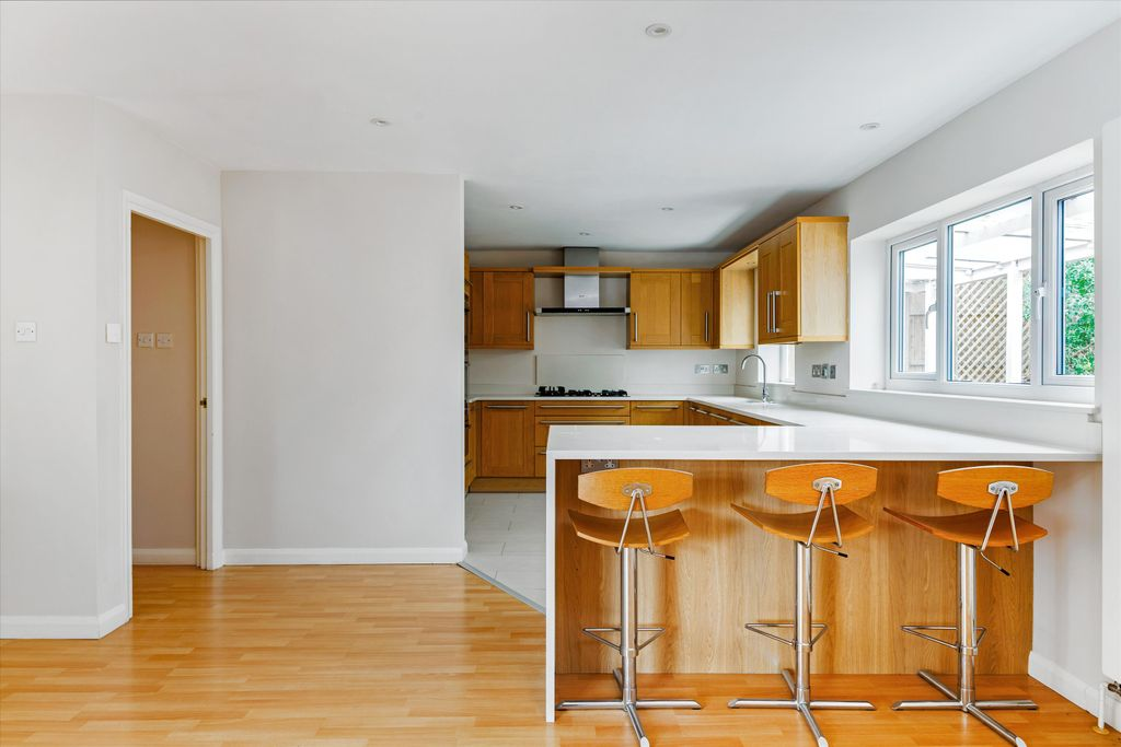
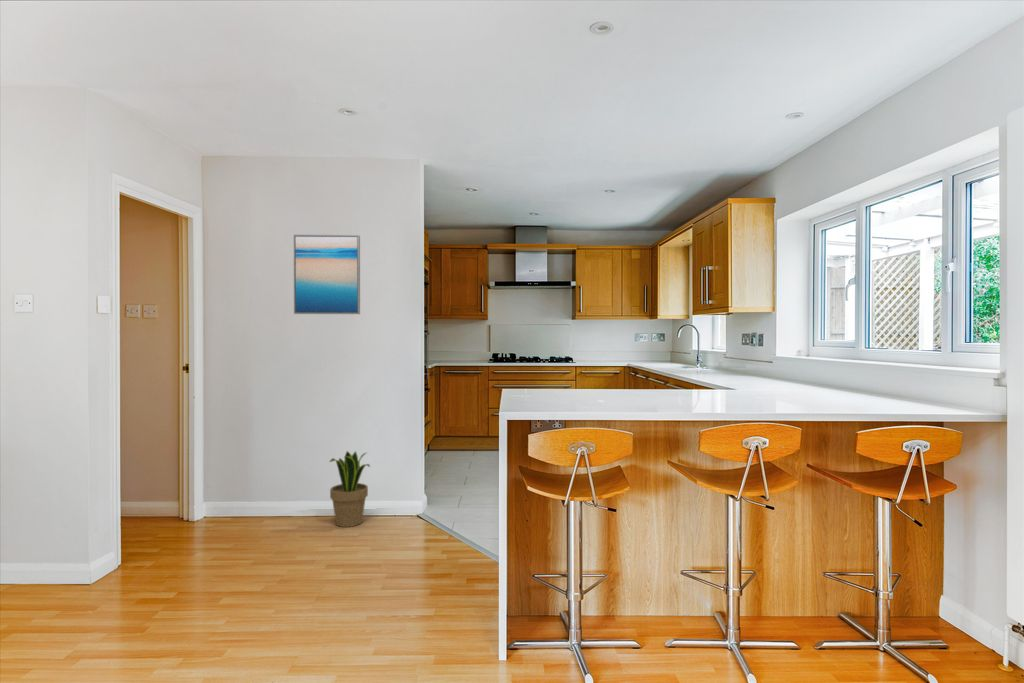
+ potted plant (350, 486)
+ wall art (327, 274)
